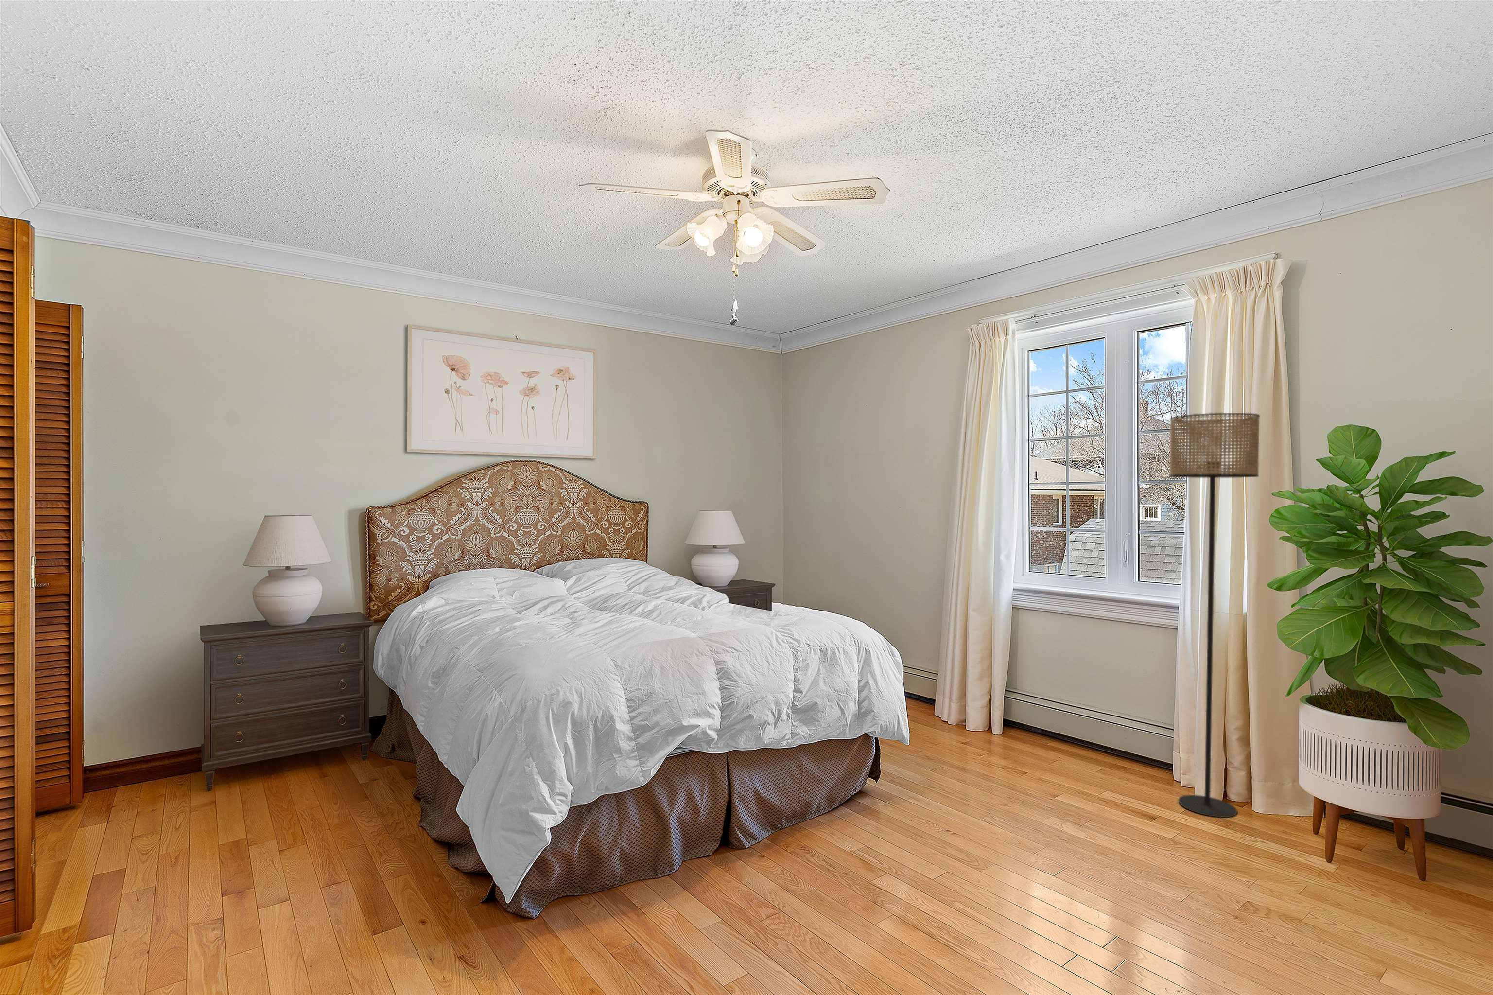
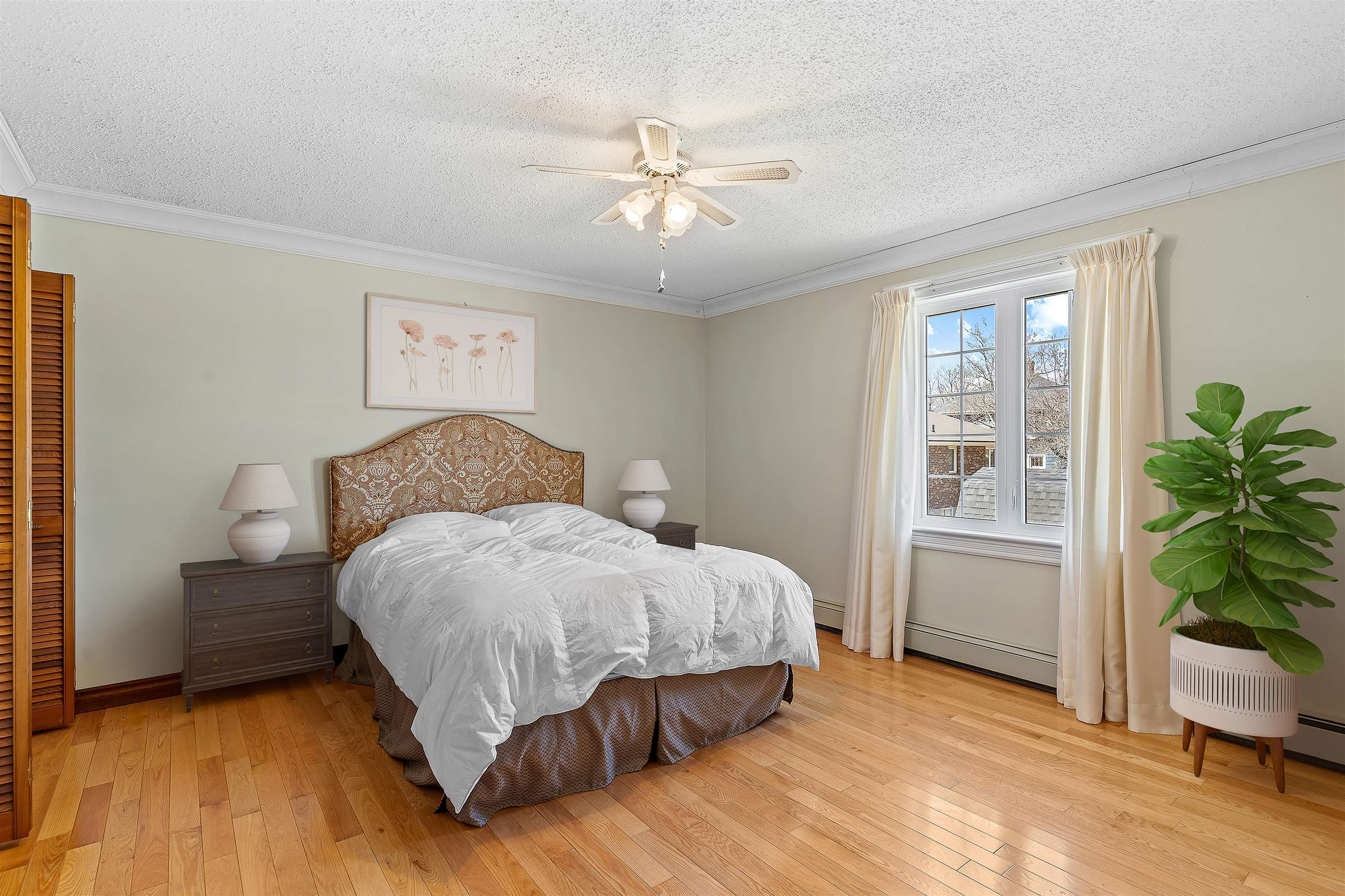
- floor lamp (1210, 612)
